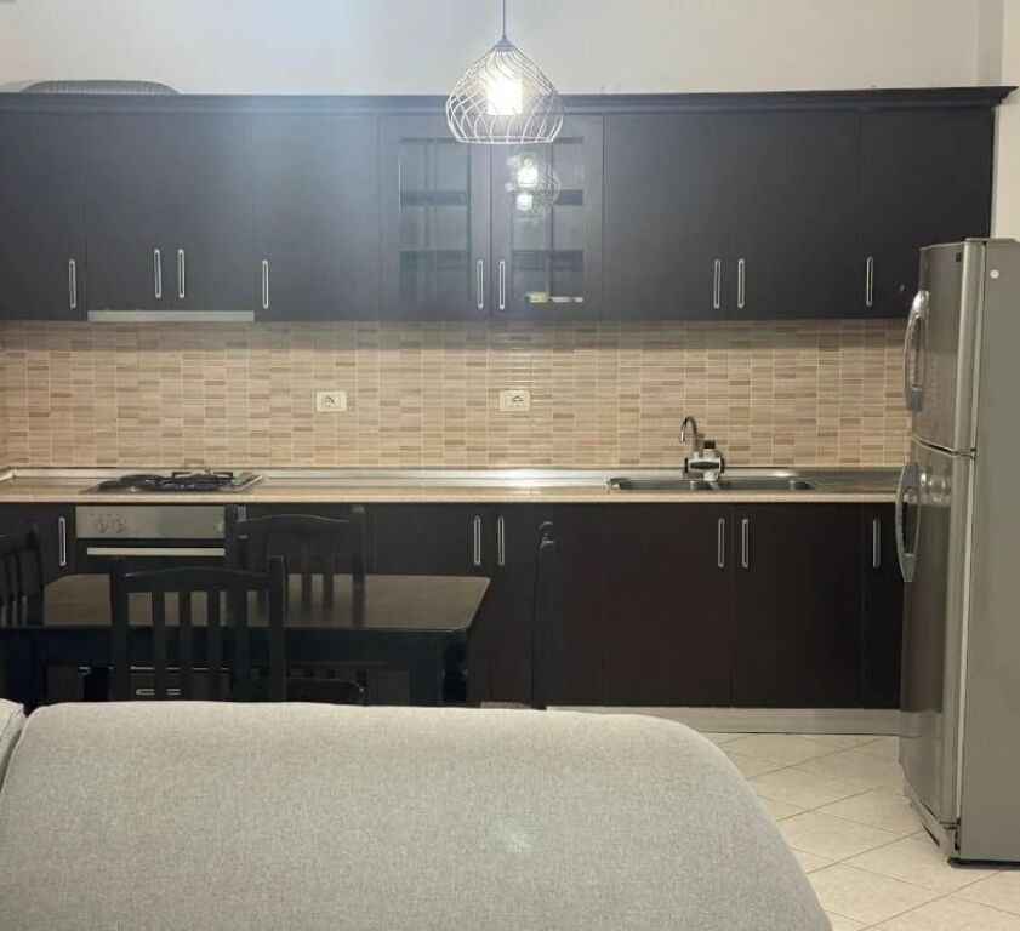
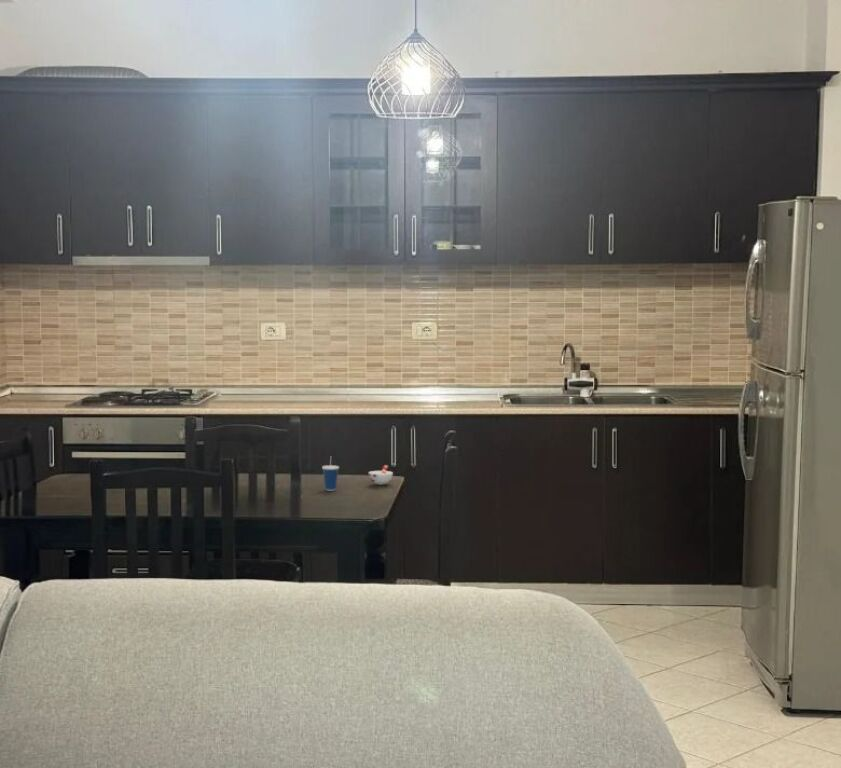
+ cup (381, 475)
+ cup (330, 471)
